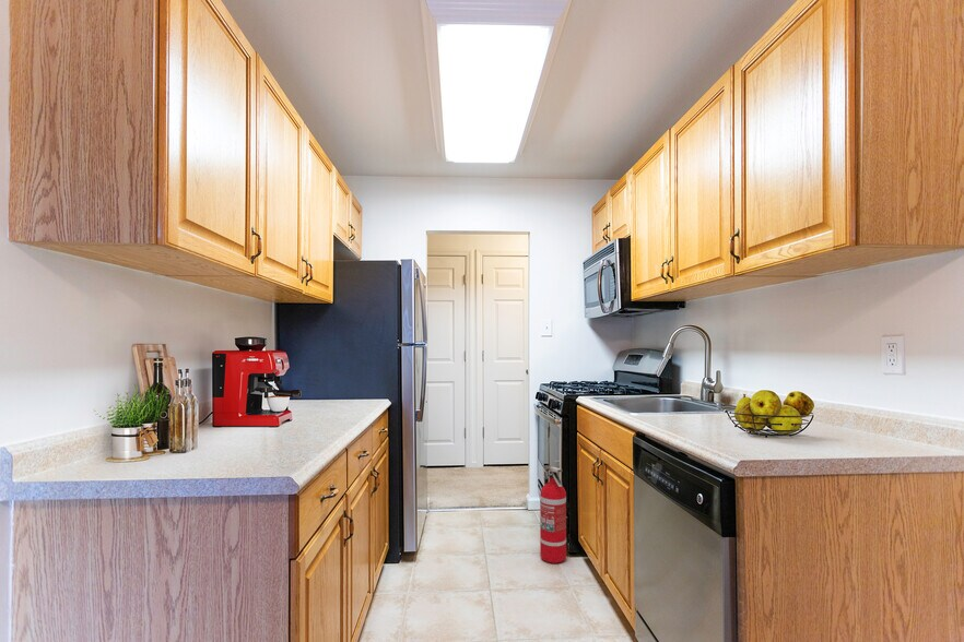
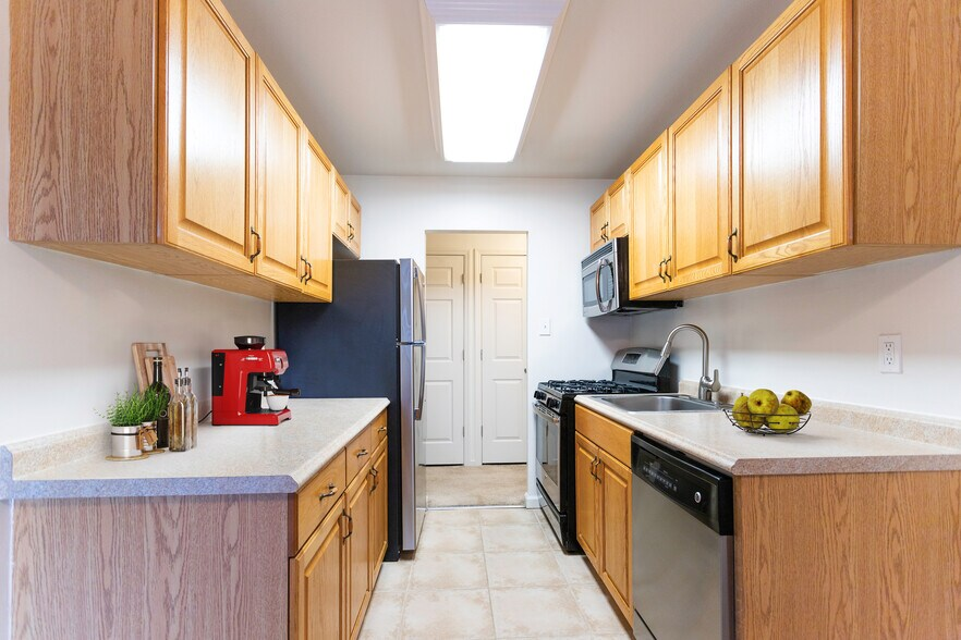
- fire extinguisher (552, 510)
